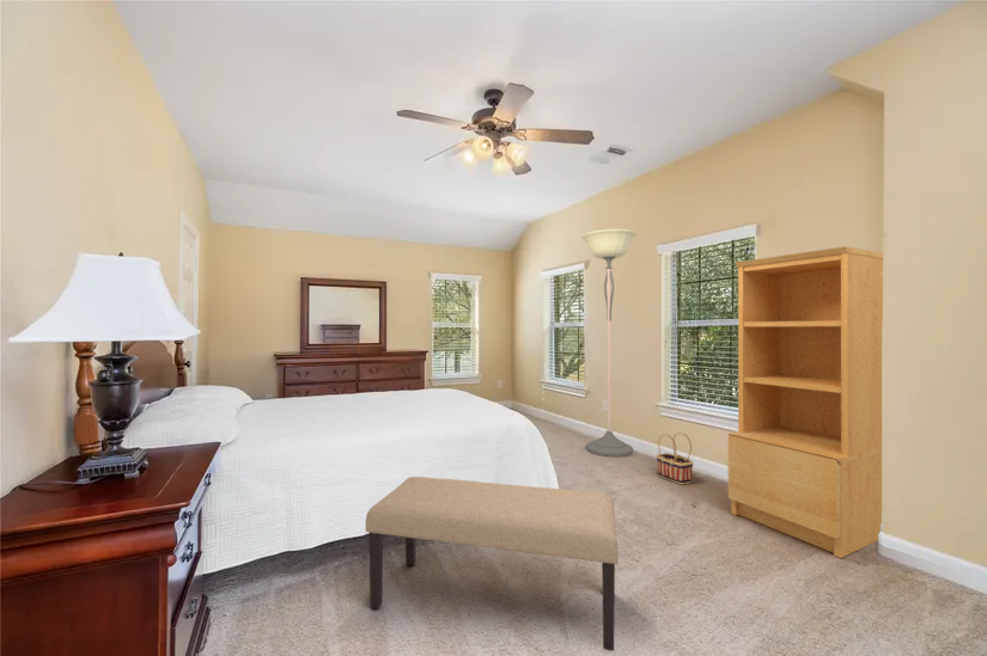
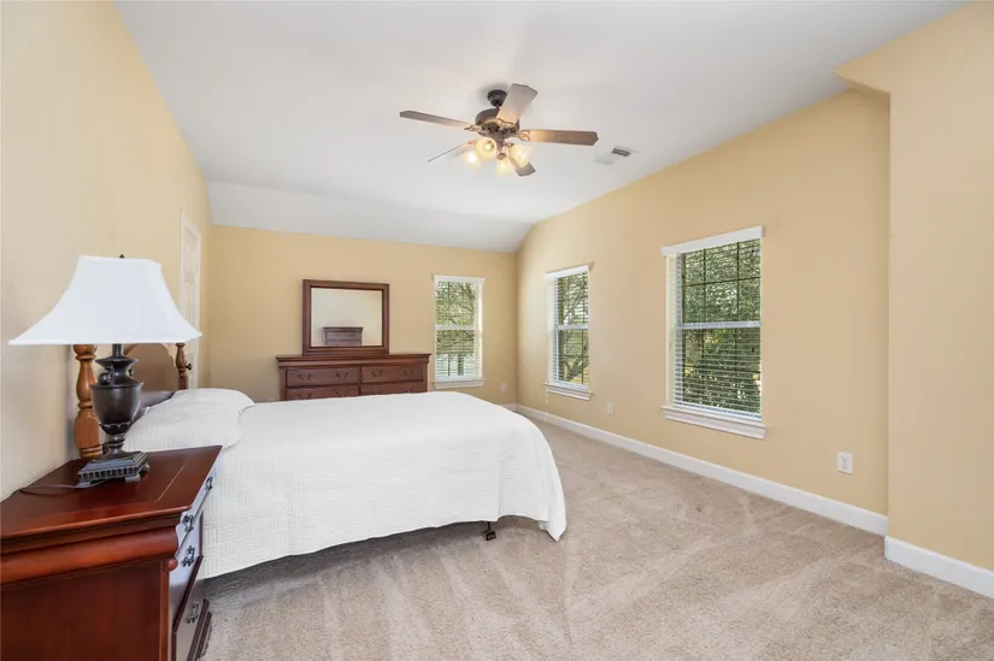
- bench (494, 547)
- floor lamp (609, 342)
- bookcase (802, 391)
- basket (674, 455)
